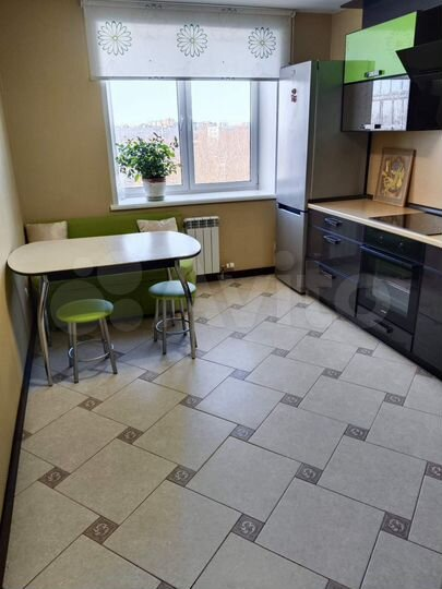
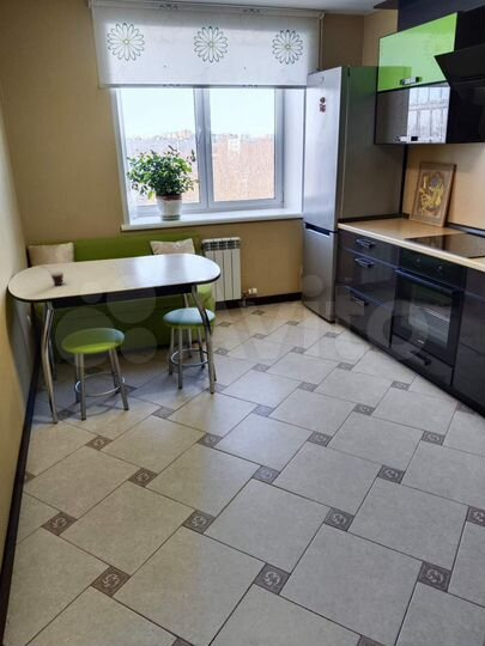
+ cup (51, 274)
